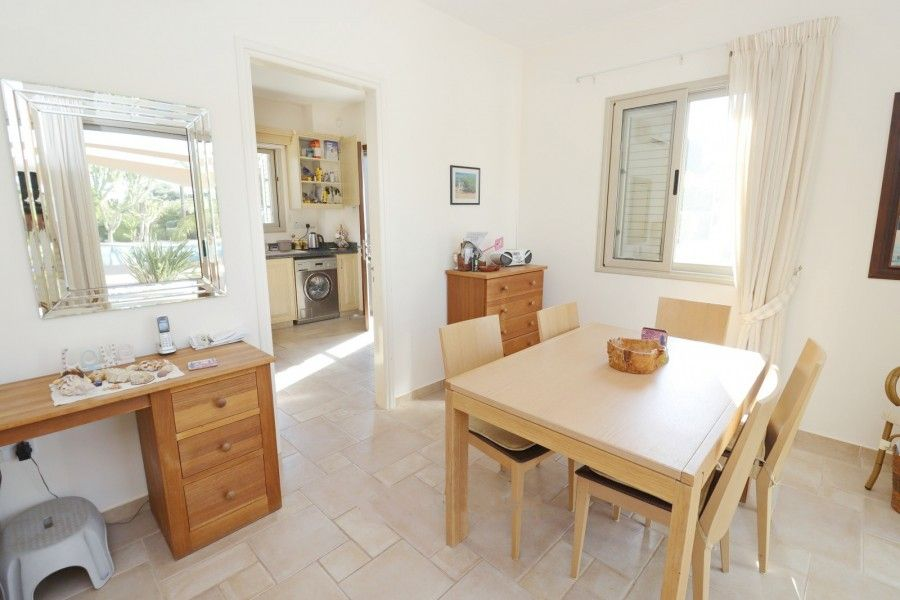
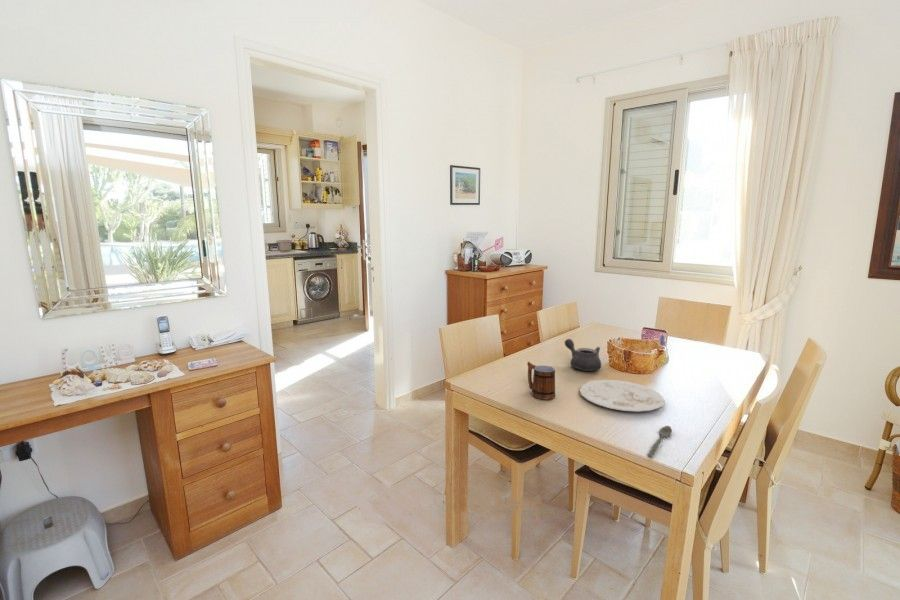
+ spoon (659, 440)
+ teapot (582, 354)
+ mug (539, 379)
+ plate (620, 395)
